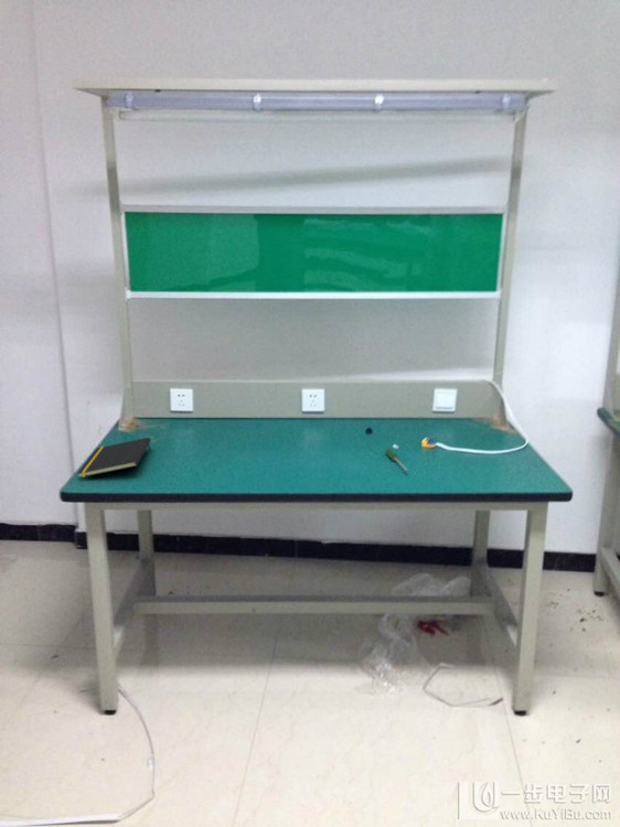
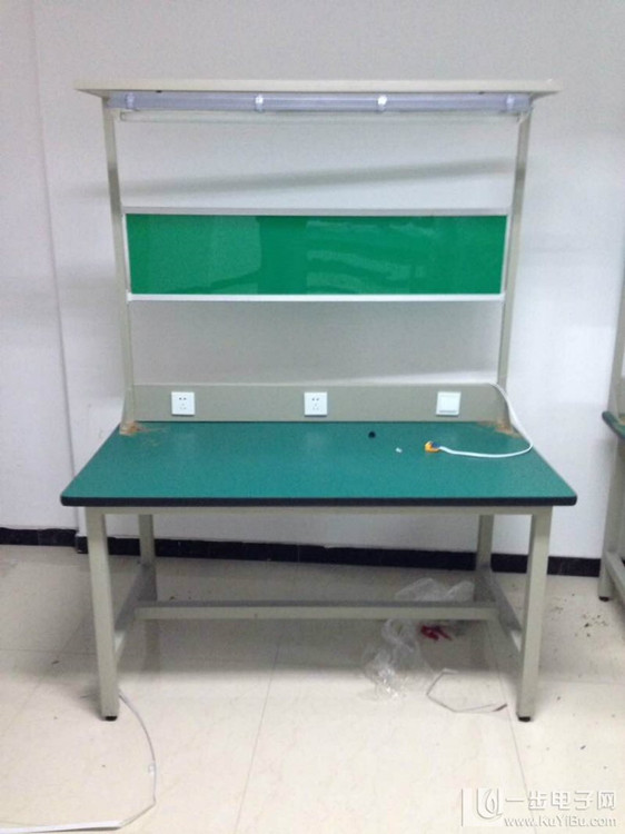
- notepad (115, 457)
- screwdriver (396, 460)
